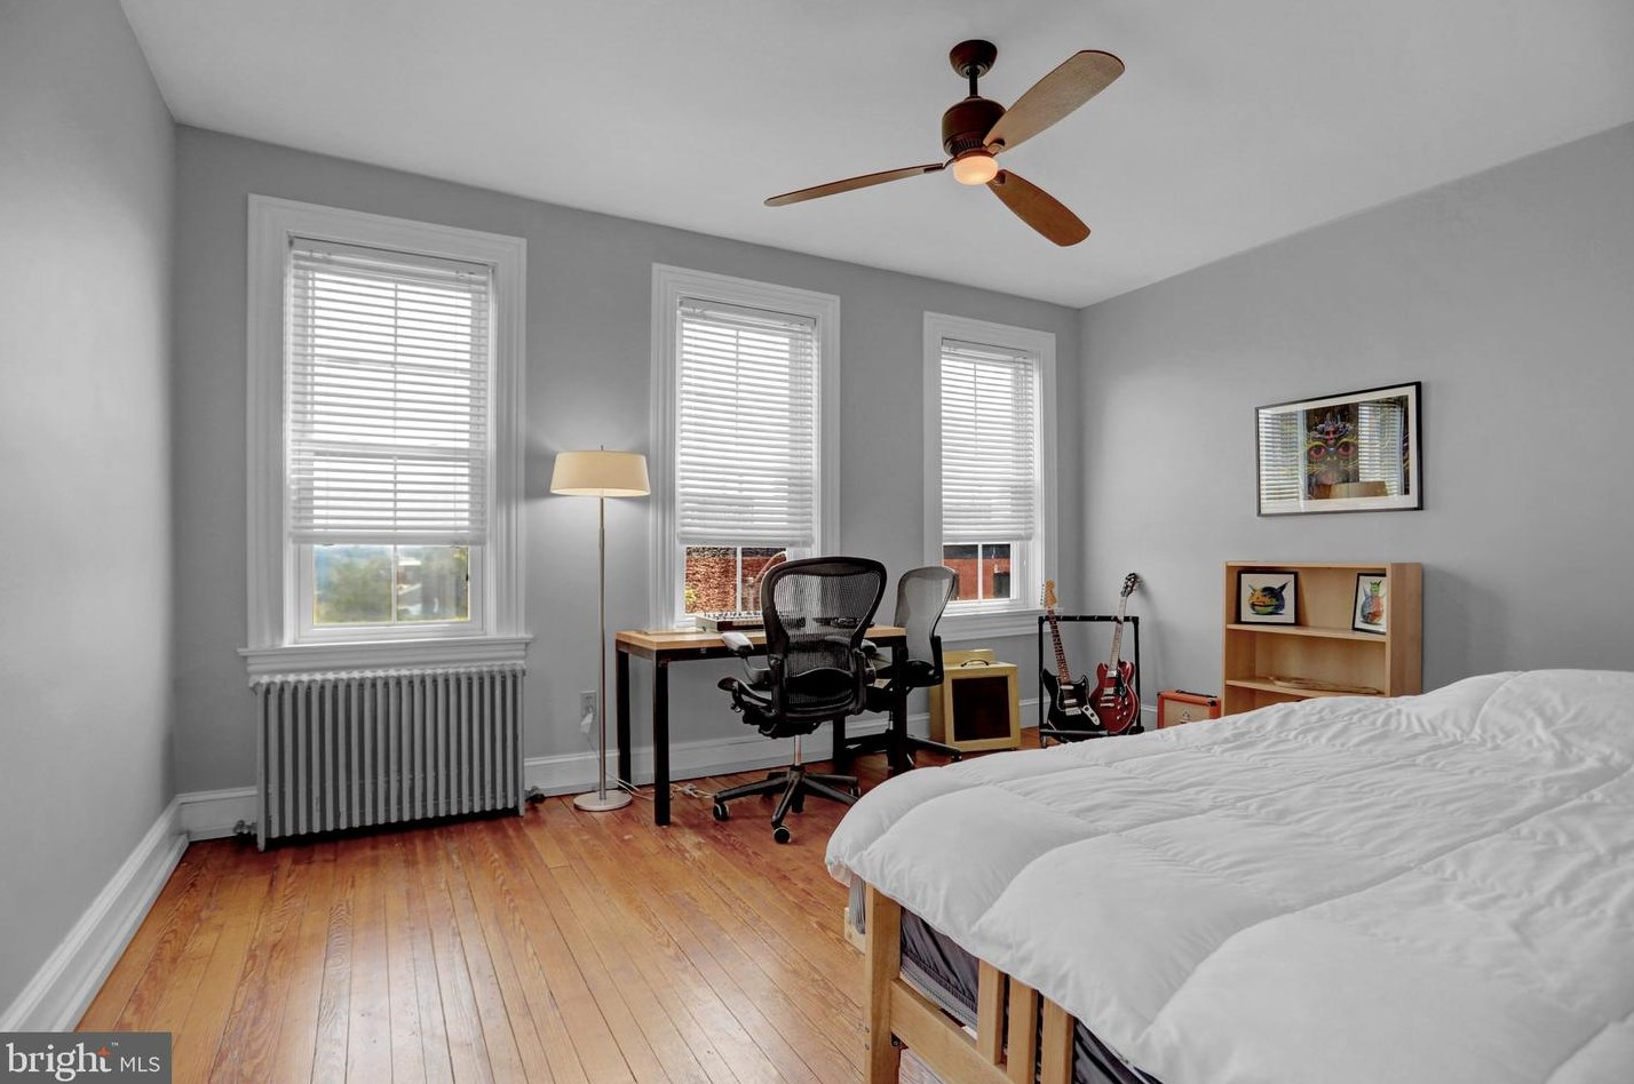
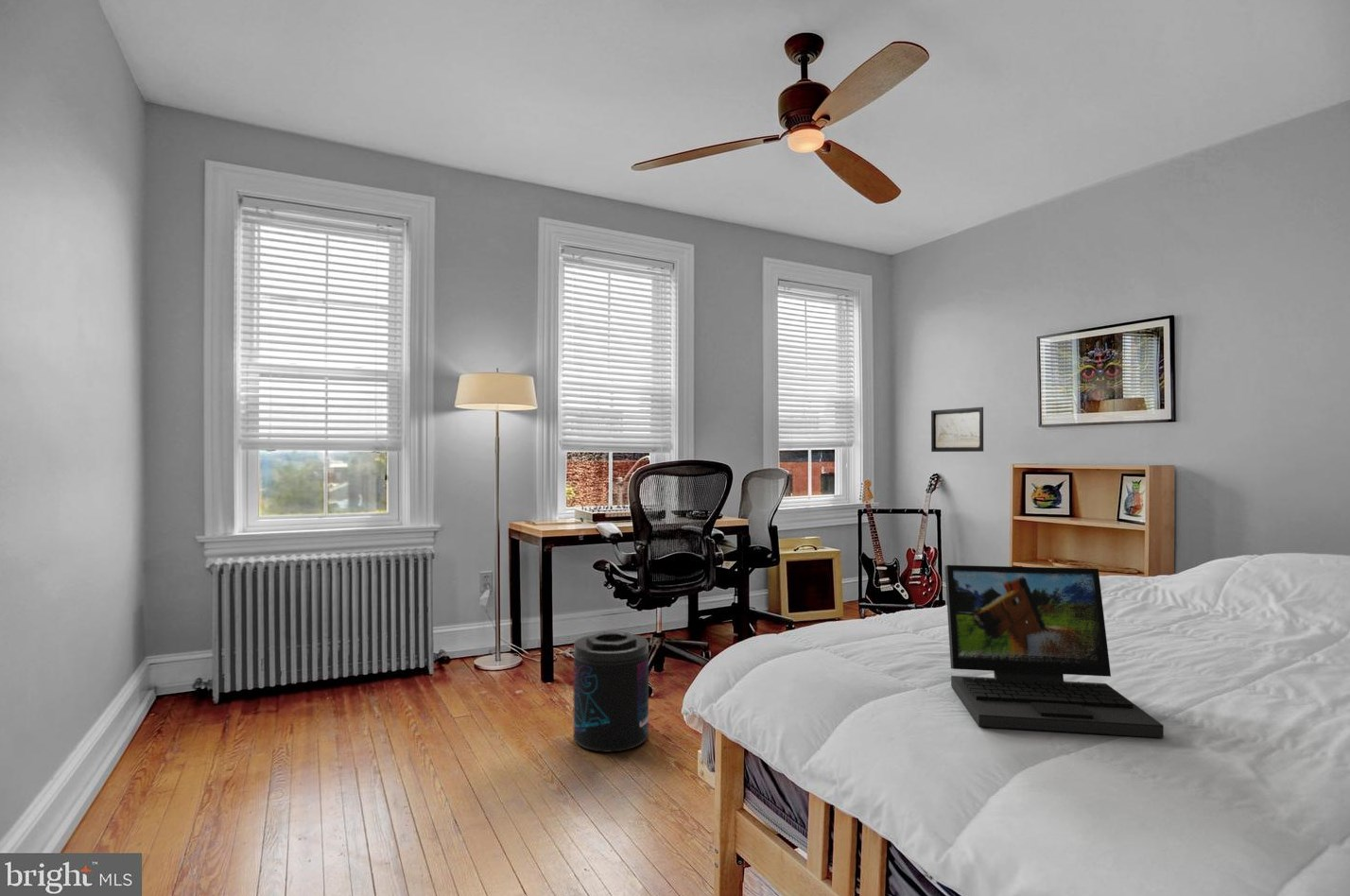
+ wall art (956, 430)
+ laptop (1041, 639)
+ supplement container (611, 687)
